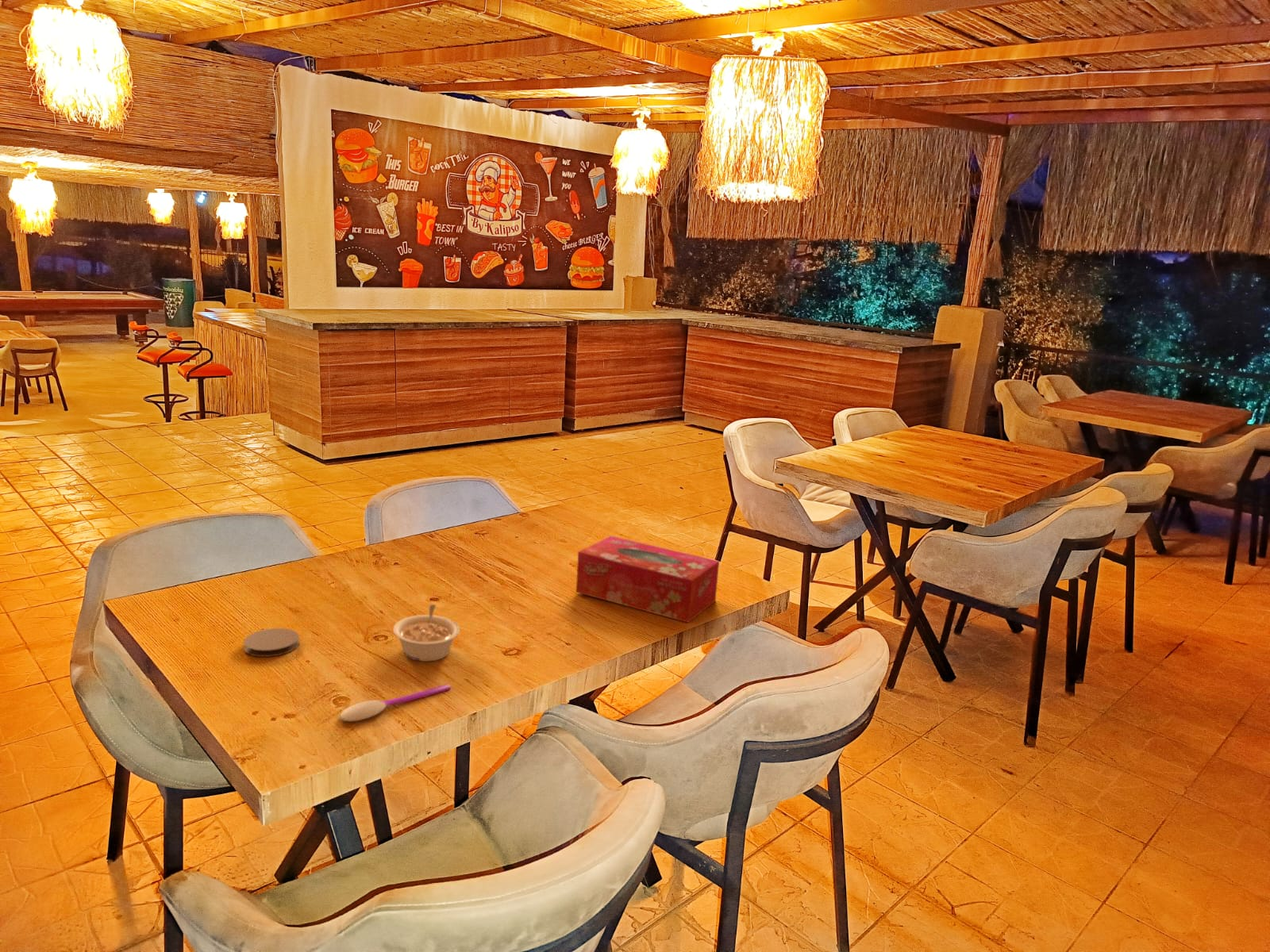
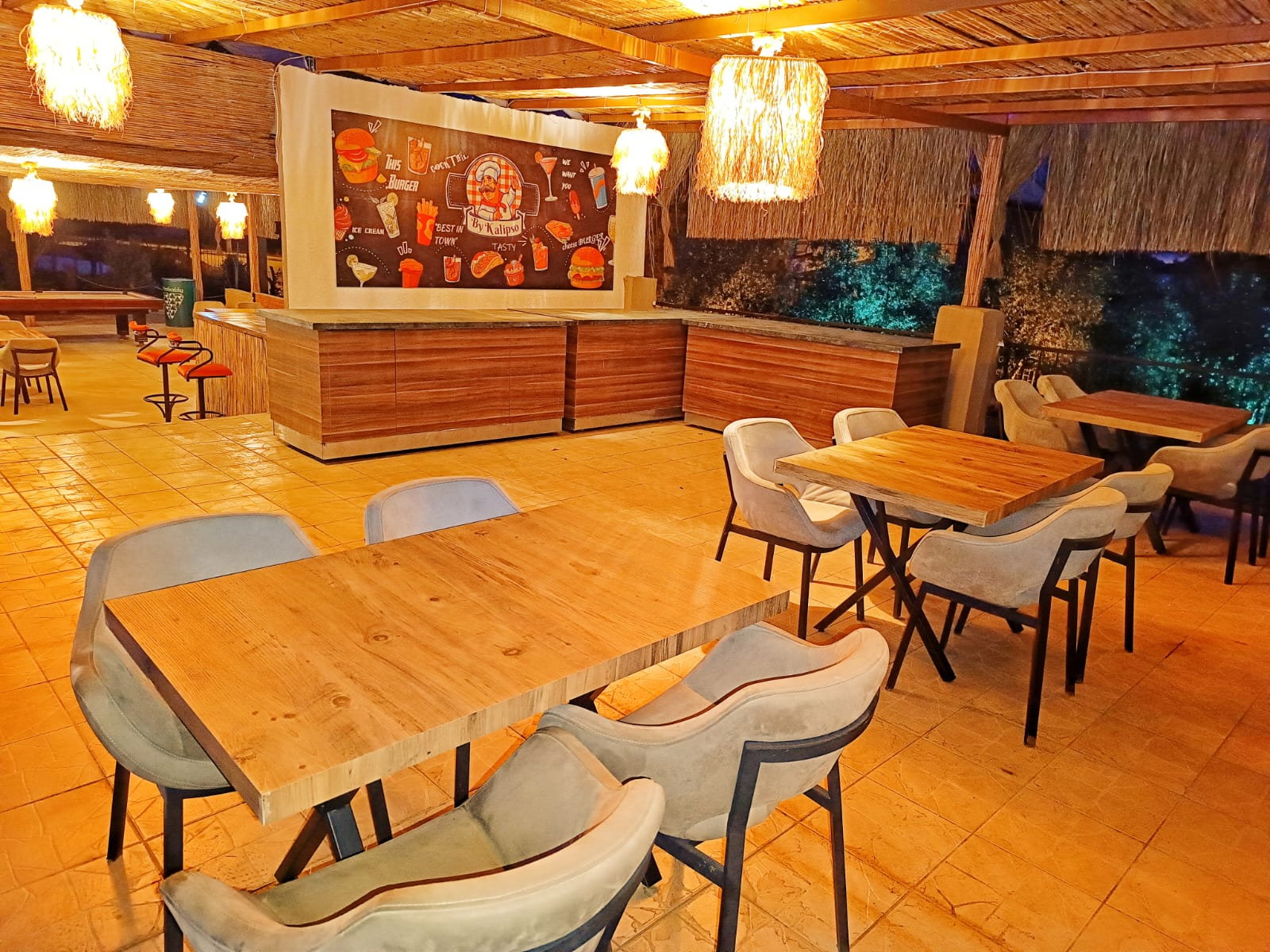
- tissue box (647, 576)
- coaster (271, 642)
- spoon (397, 700)
- legume (425, 636)
